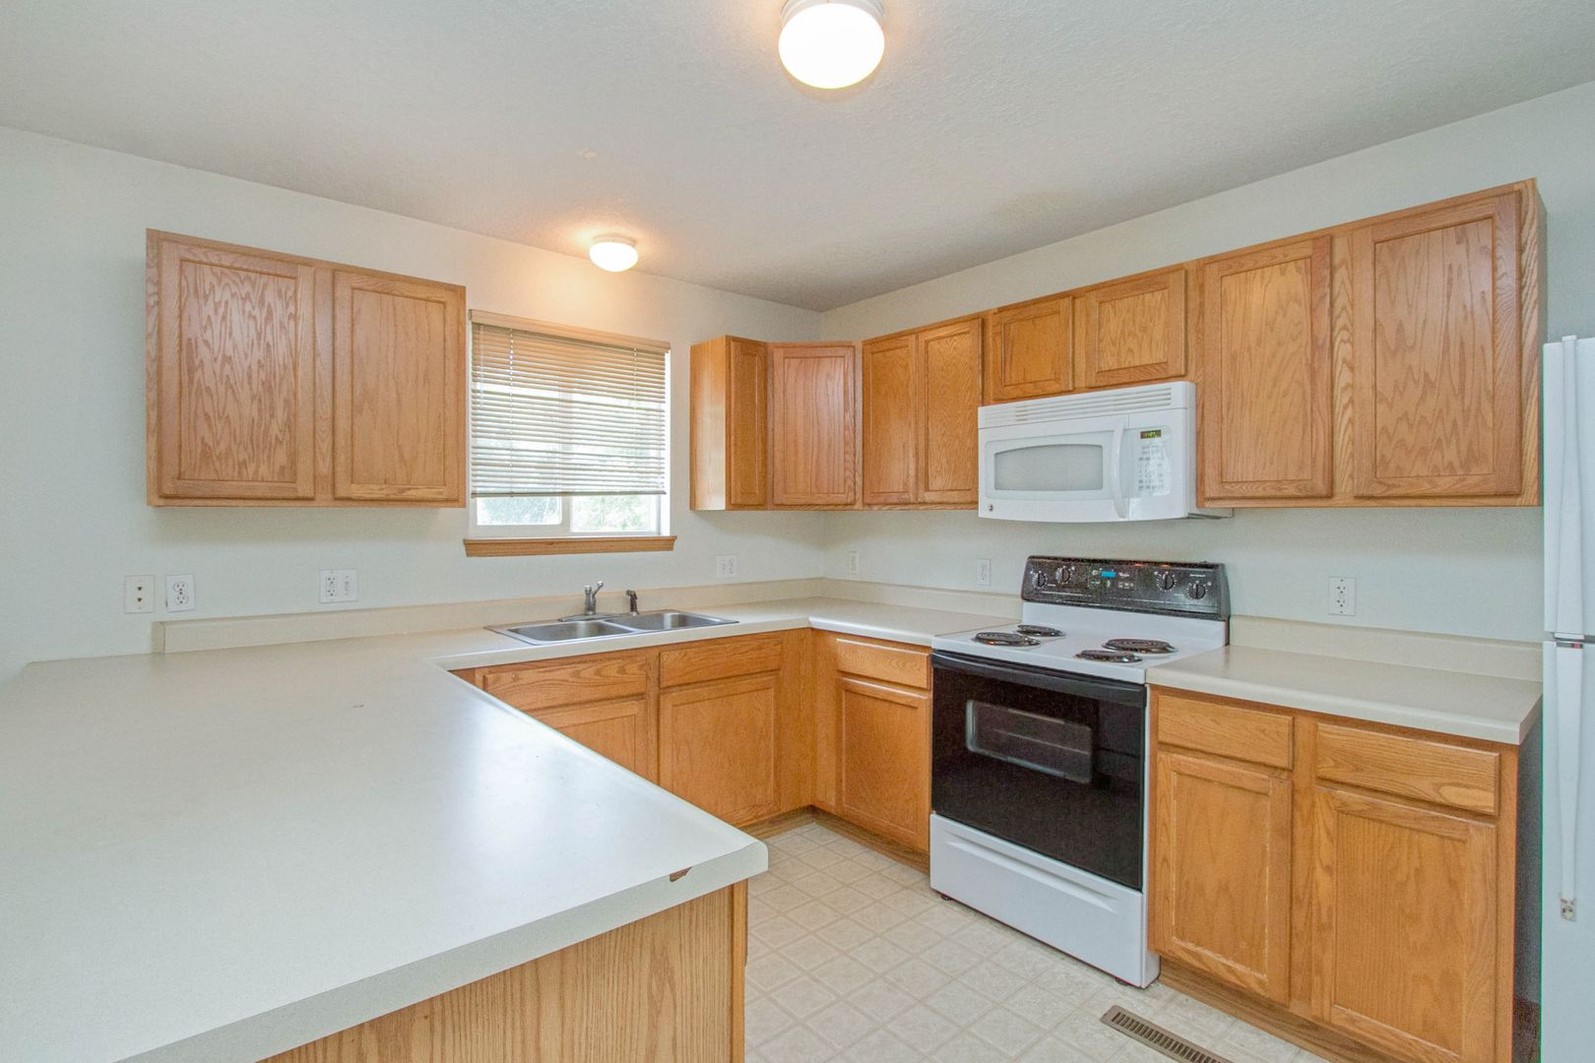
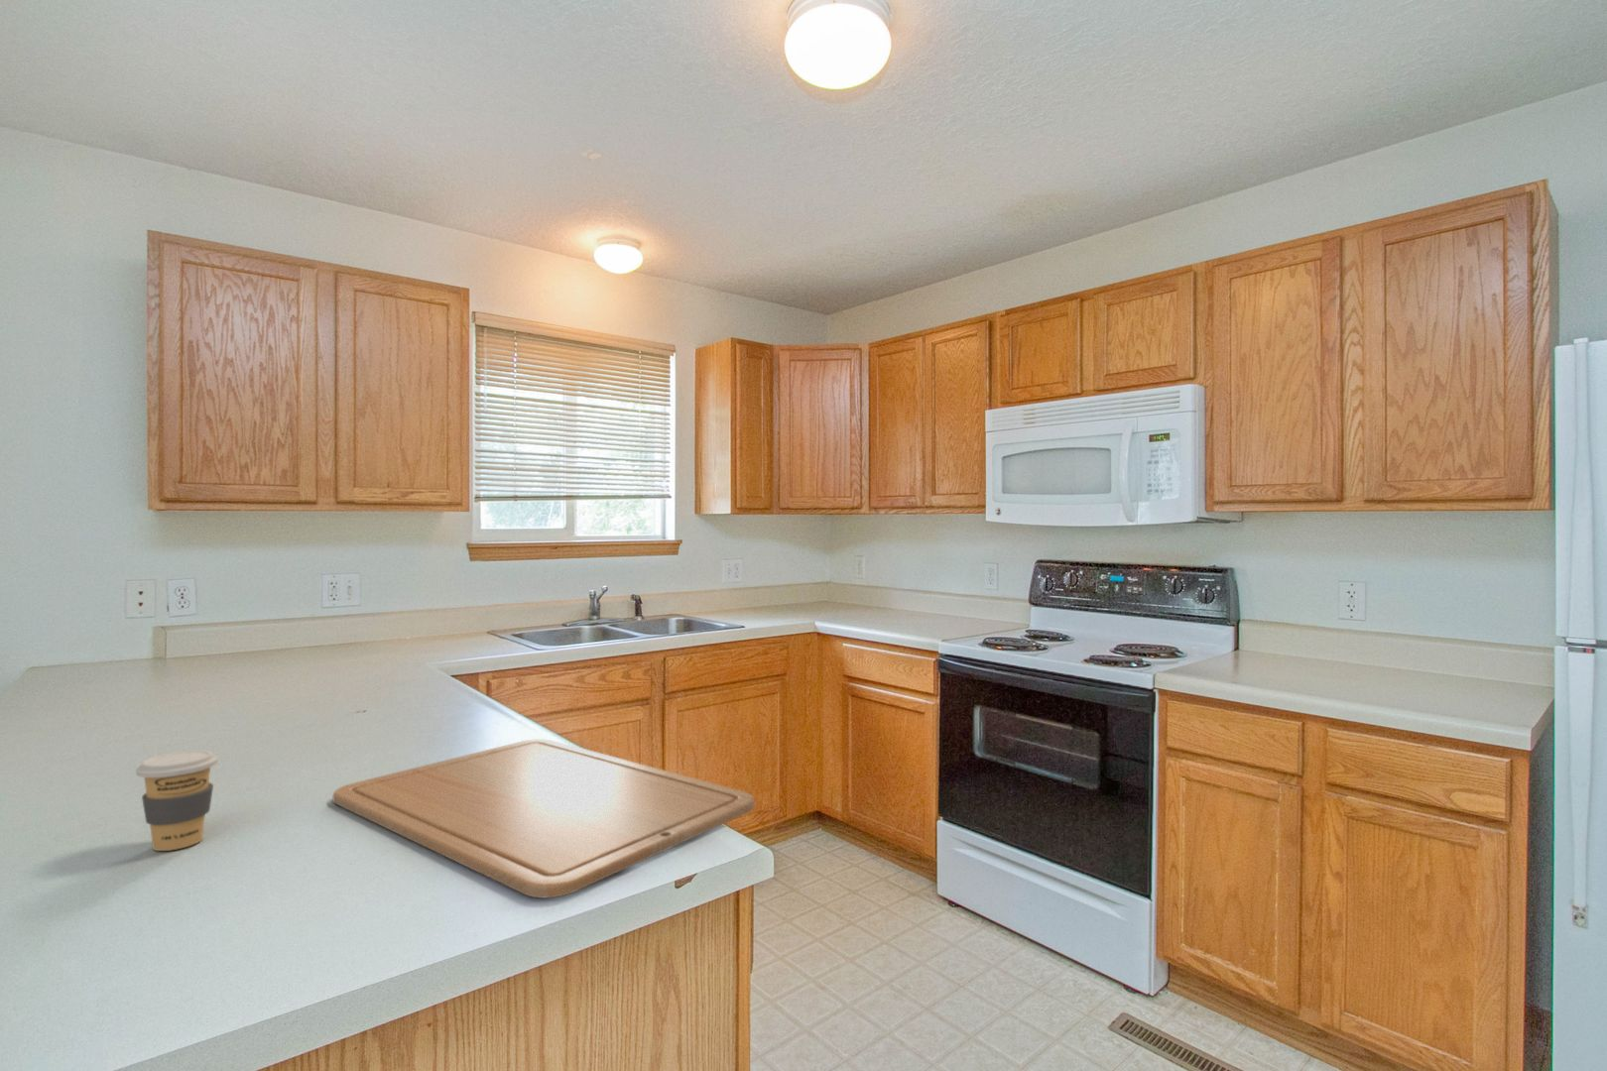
+ coffee cup (178, 800)
+ chopping board (542, 797)
